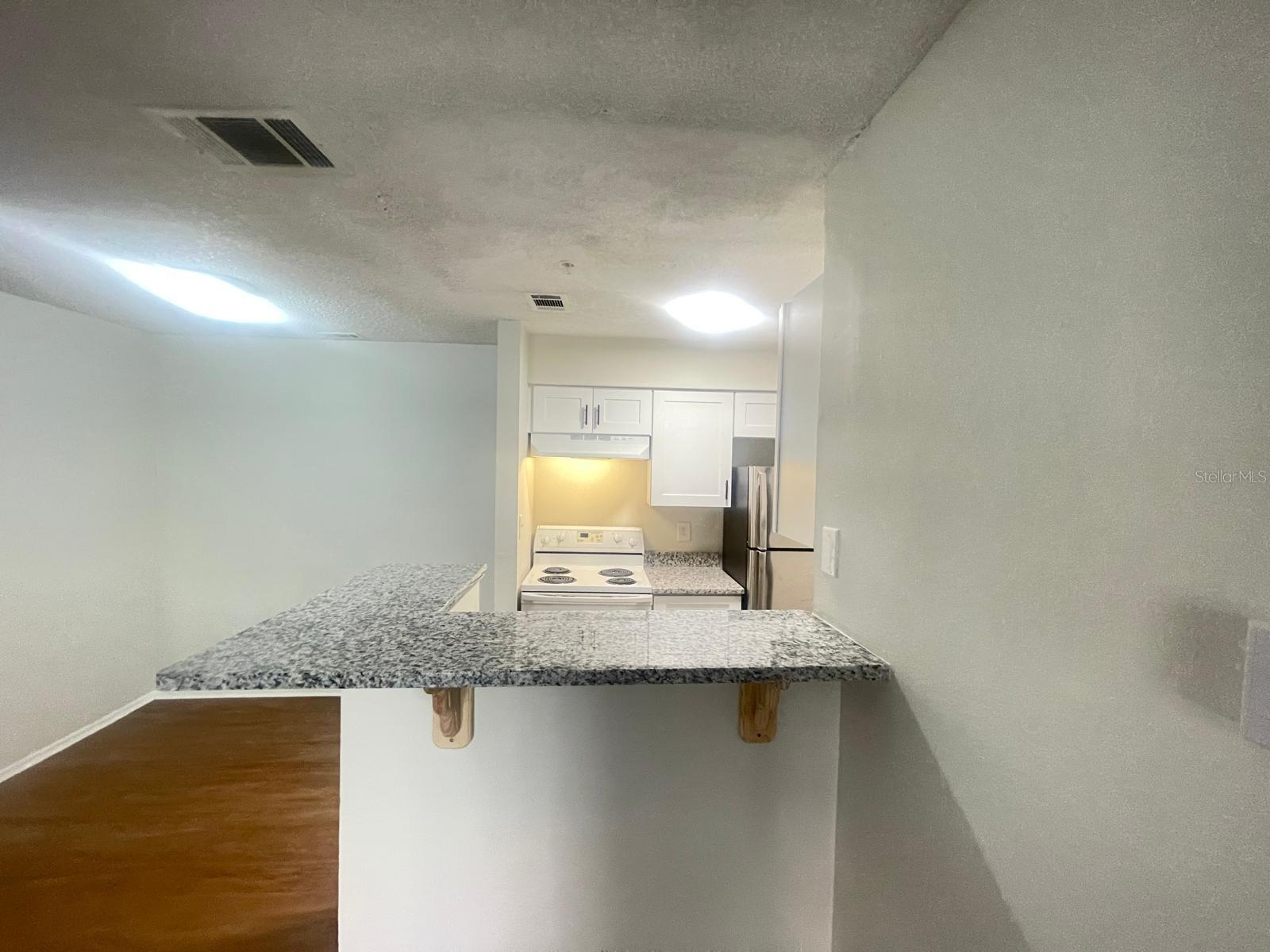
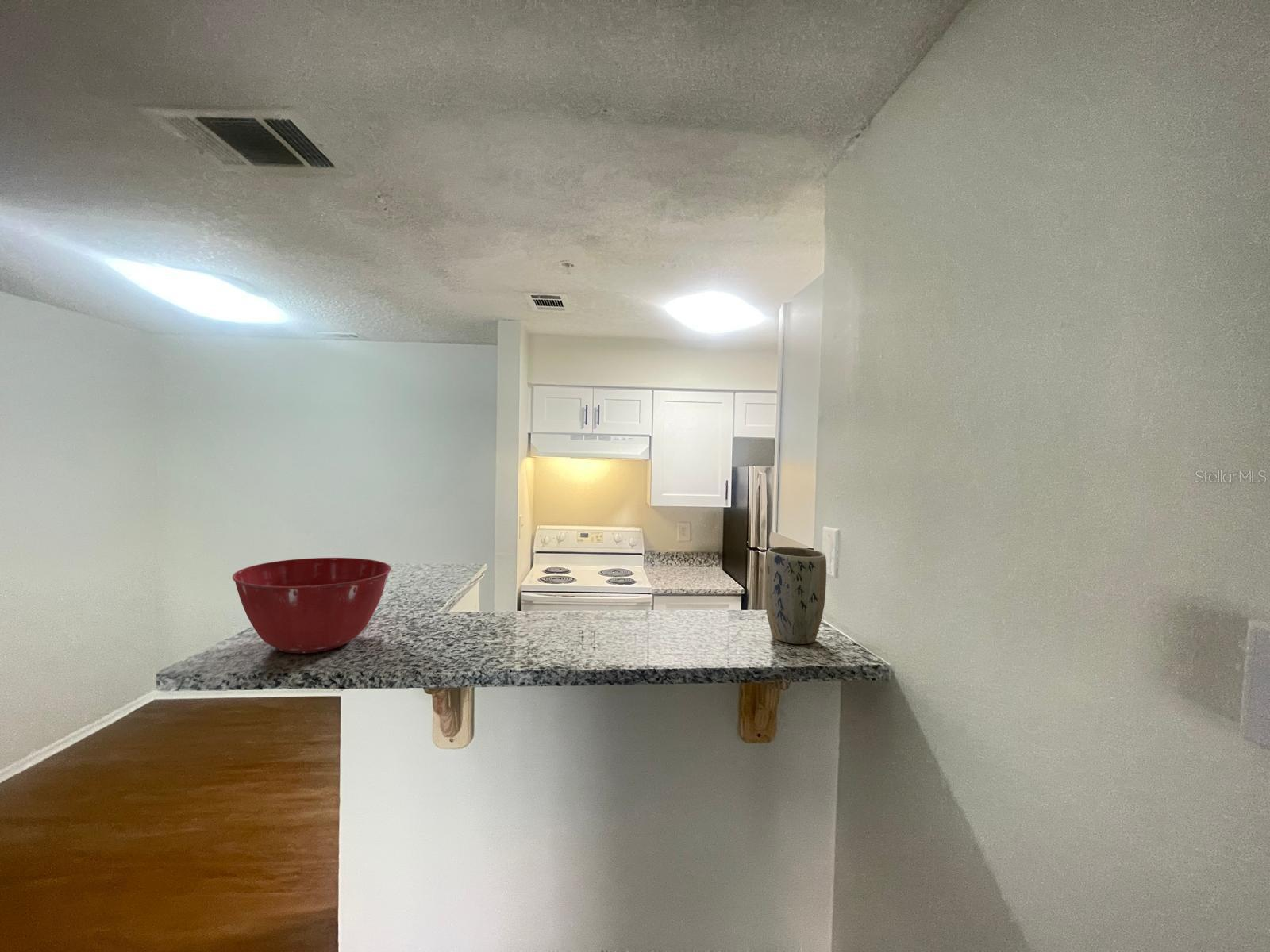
+ mixing bowl (316, 605)
+ plant pot (794, 594)
